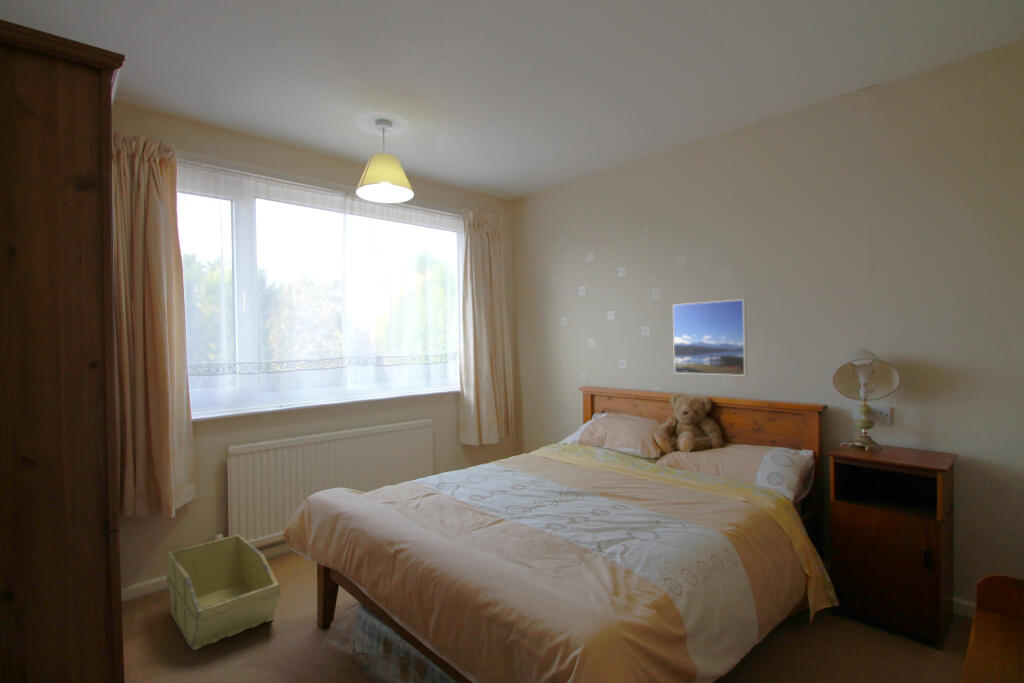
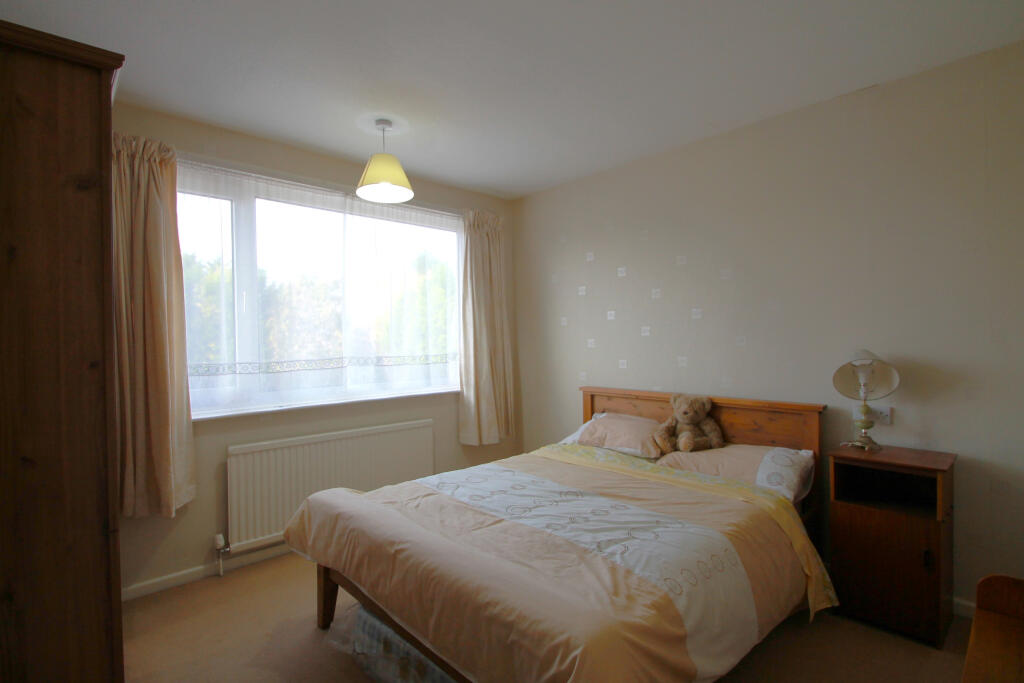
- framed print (708, 338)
- storage bin (221, 588)
